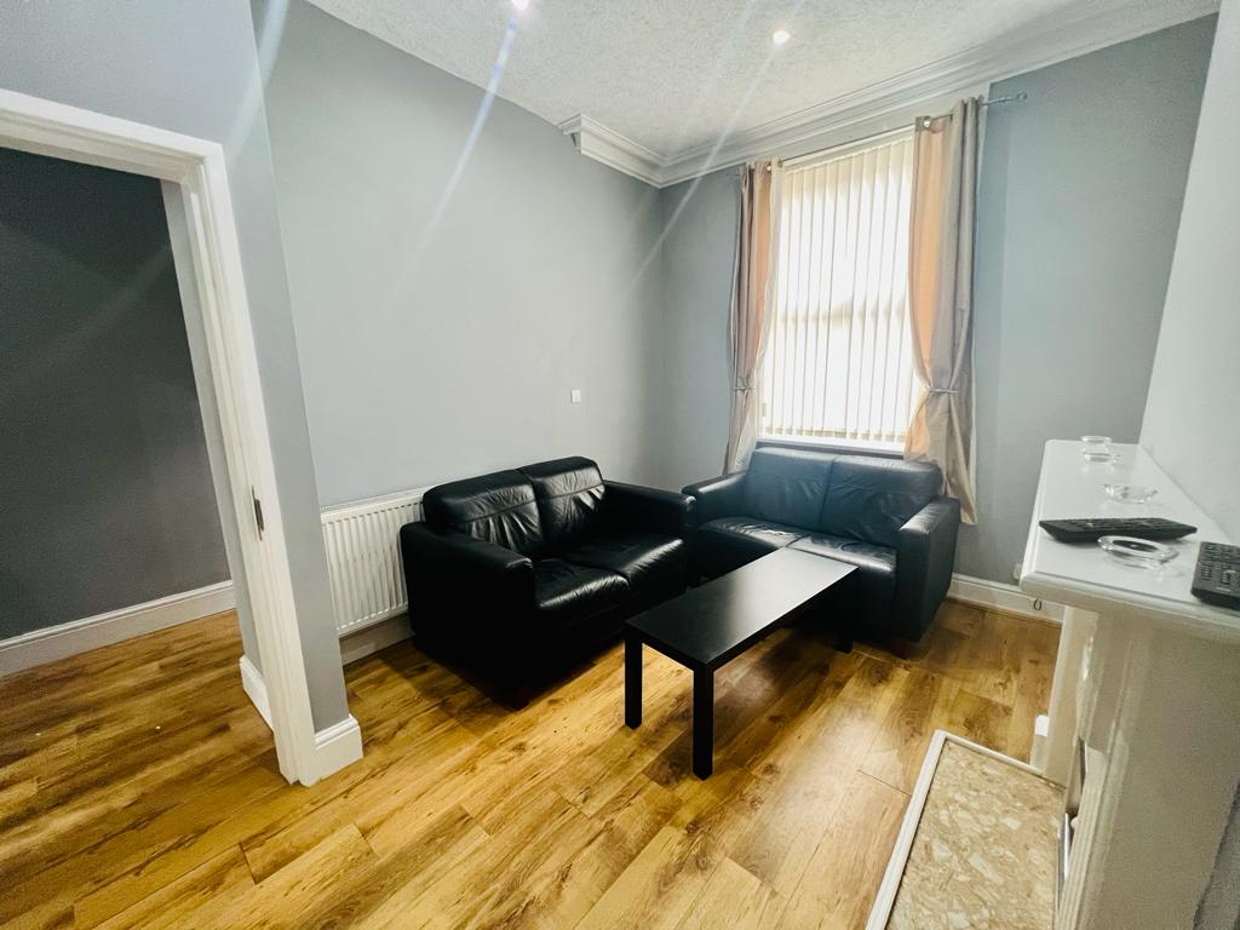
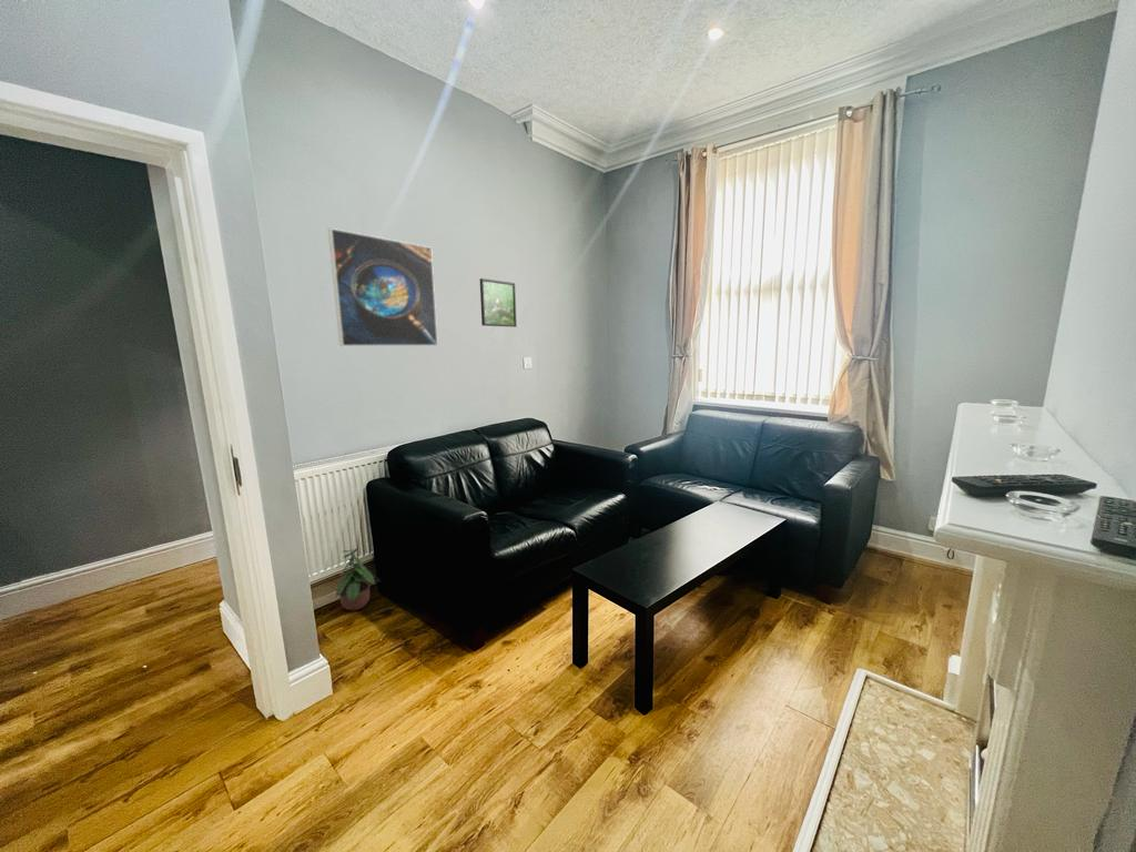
+ potted plant (354, 576)
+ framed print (498, 303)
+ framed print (388, 293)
